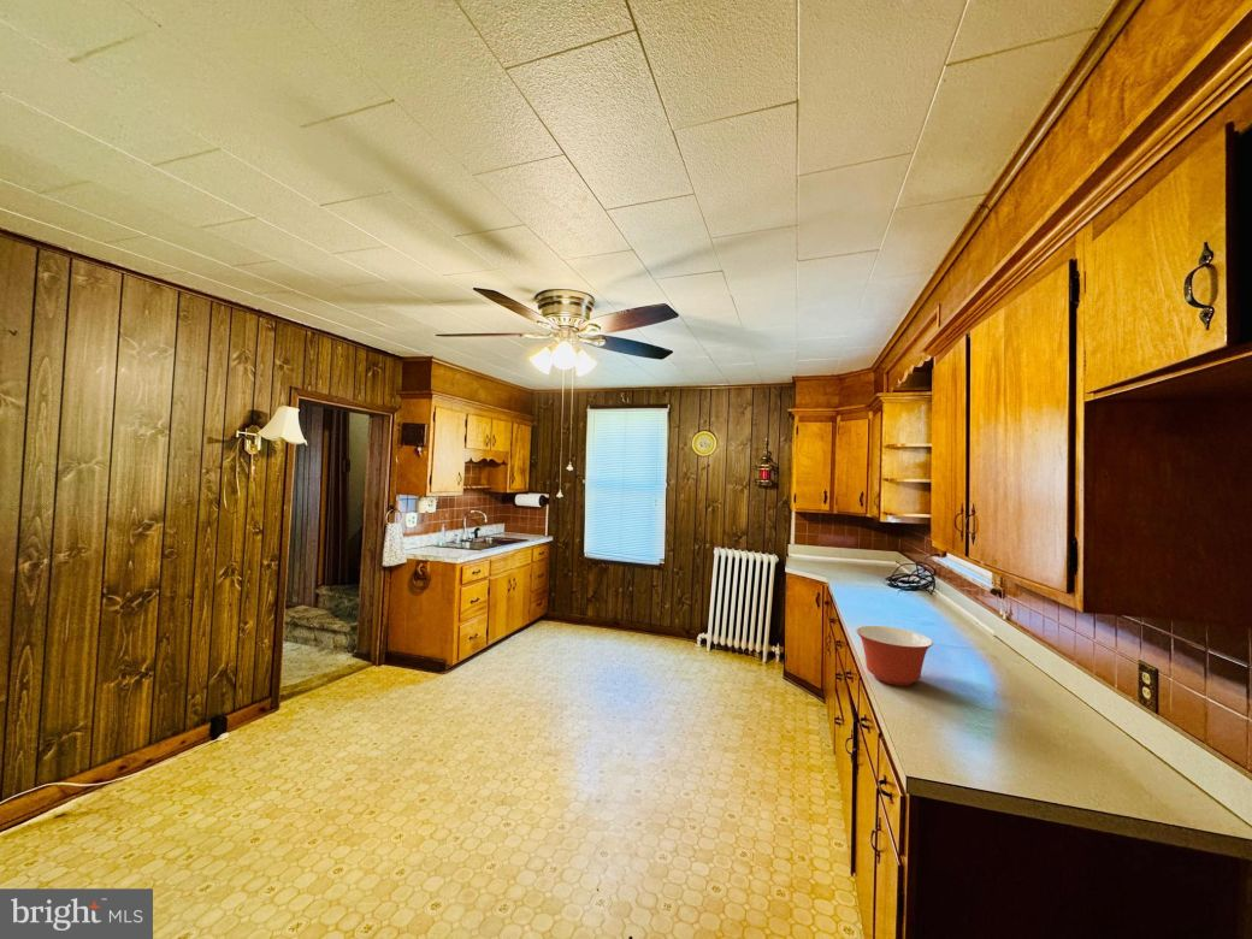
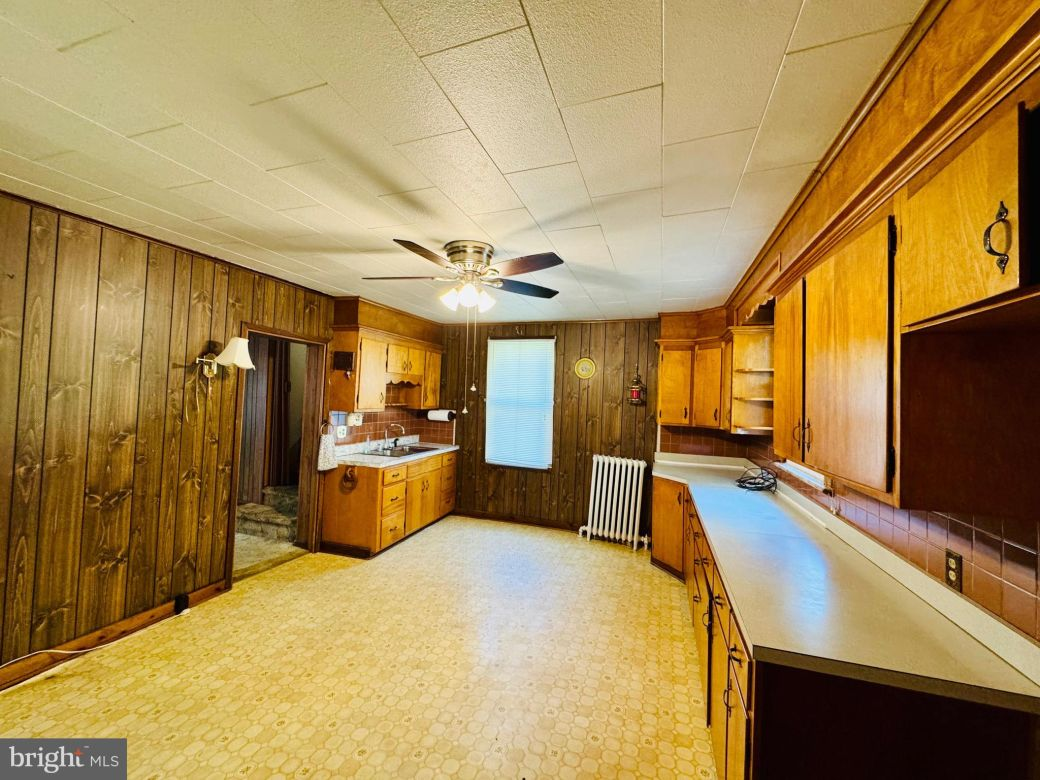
- mixing bowl (892, 656)
